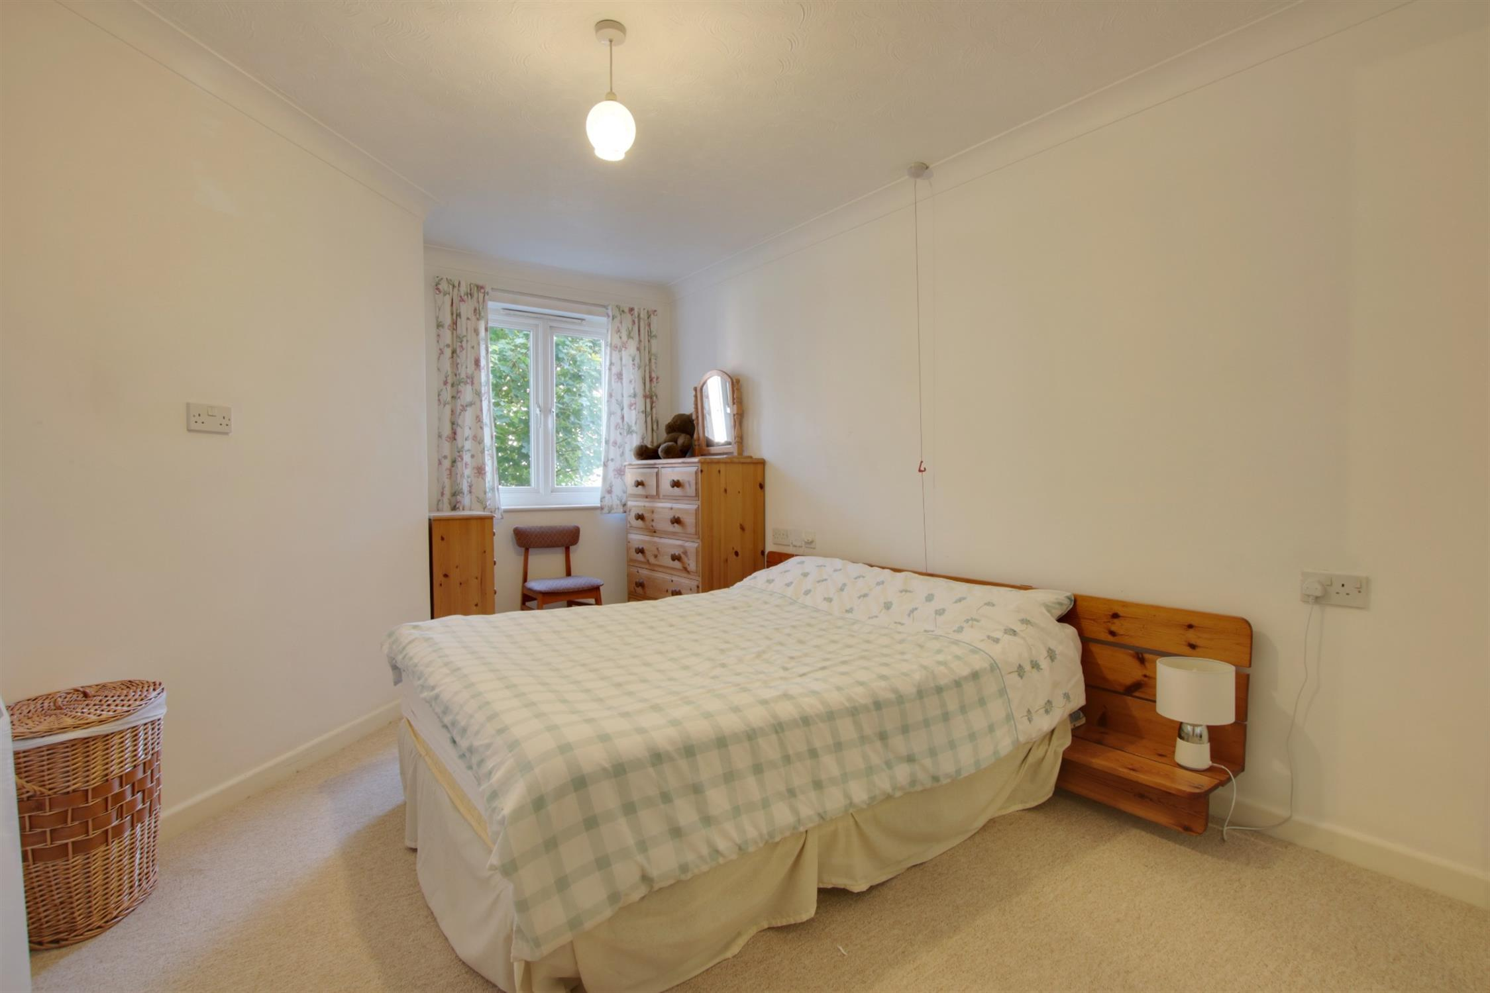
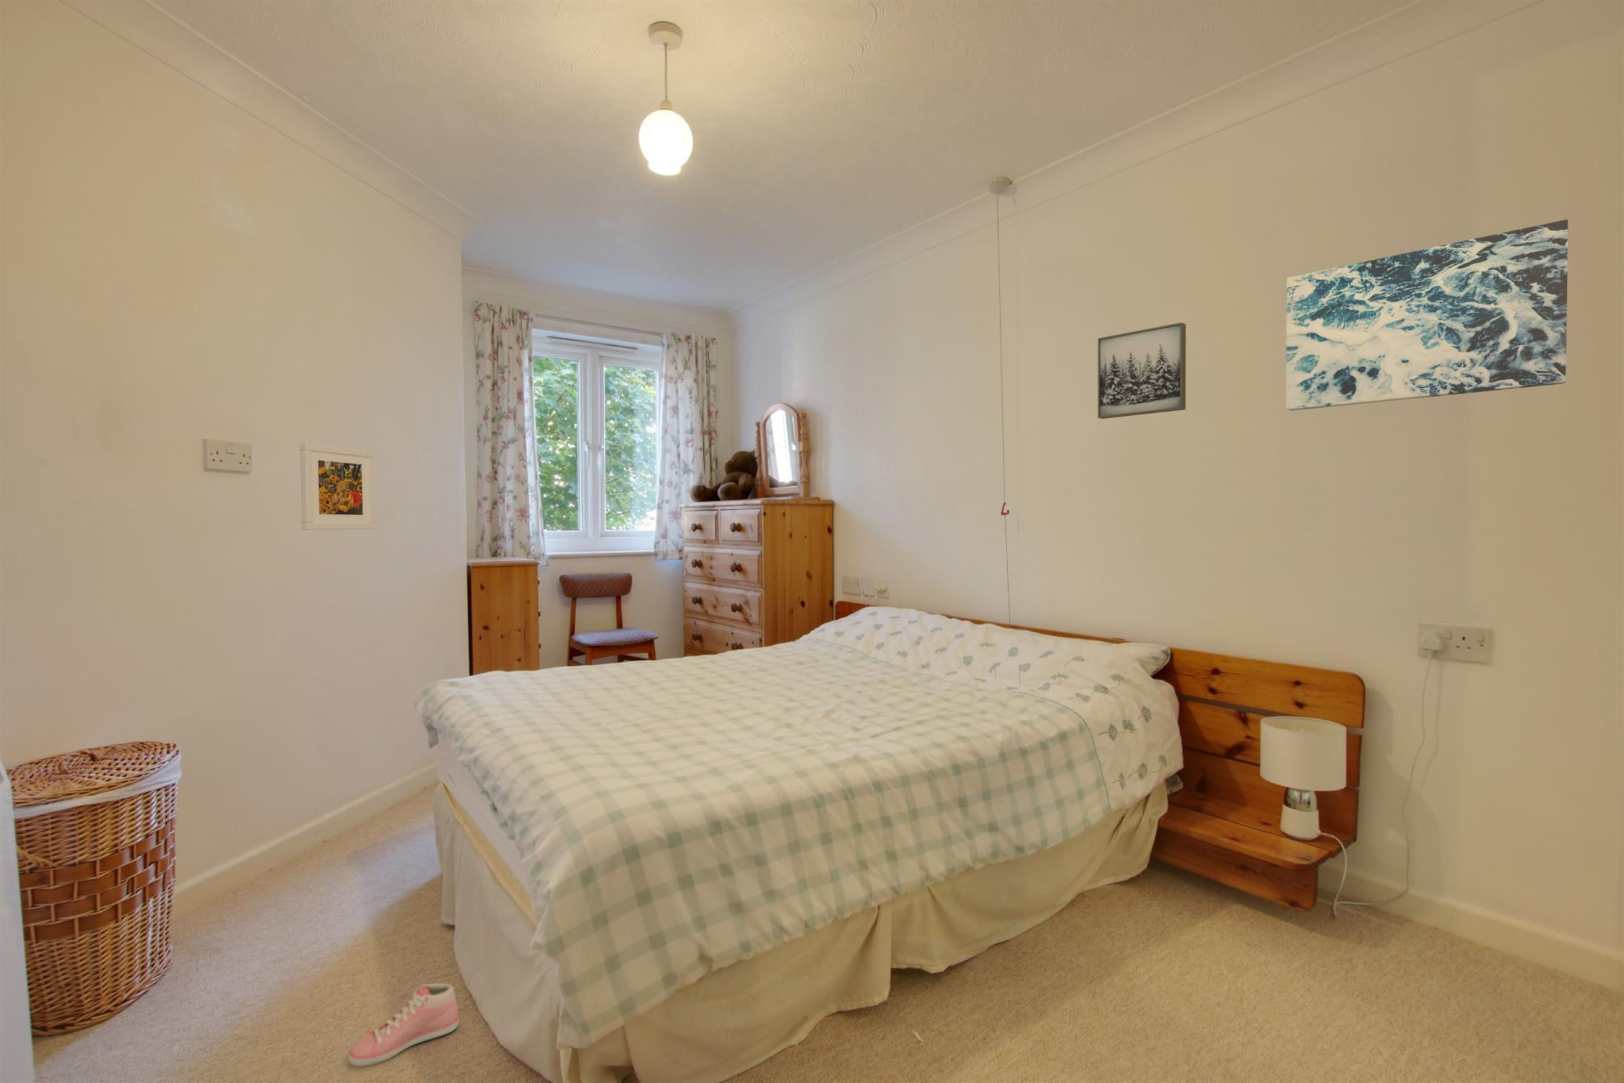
+ wall art (1141, 372)
+ wall art (1413, 325)
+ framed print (340, 488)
+ sneaker (405, 1018)
